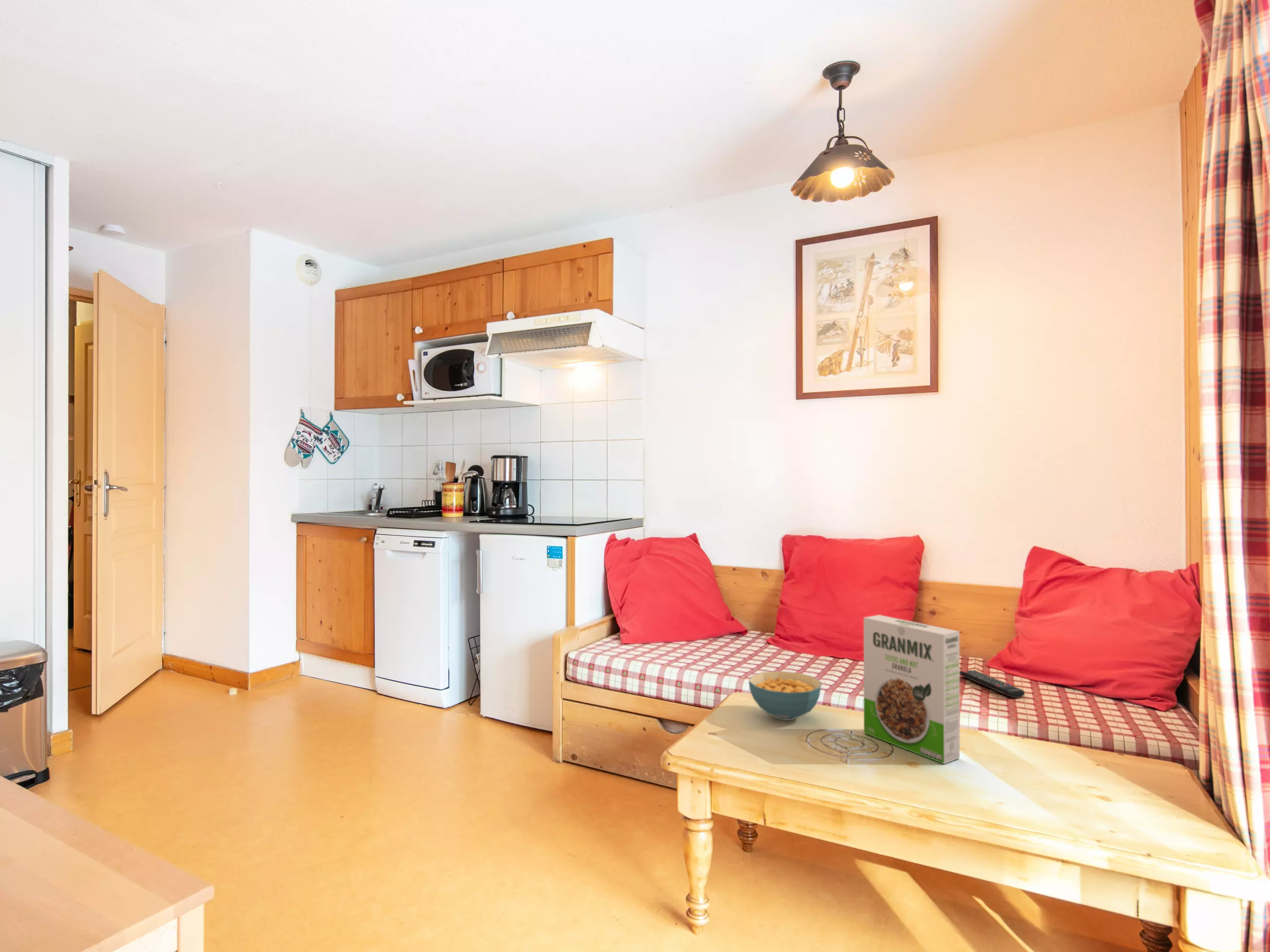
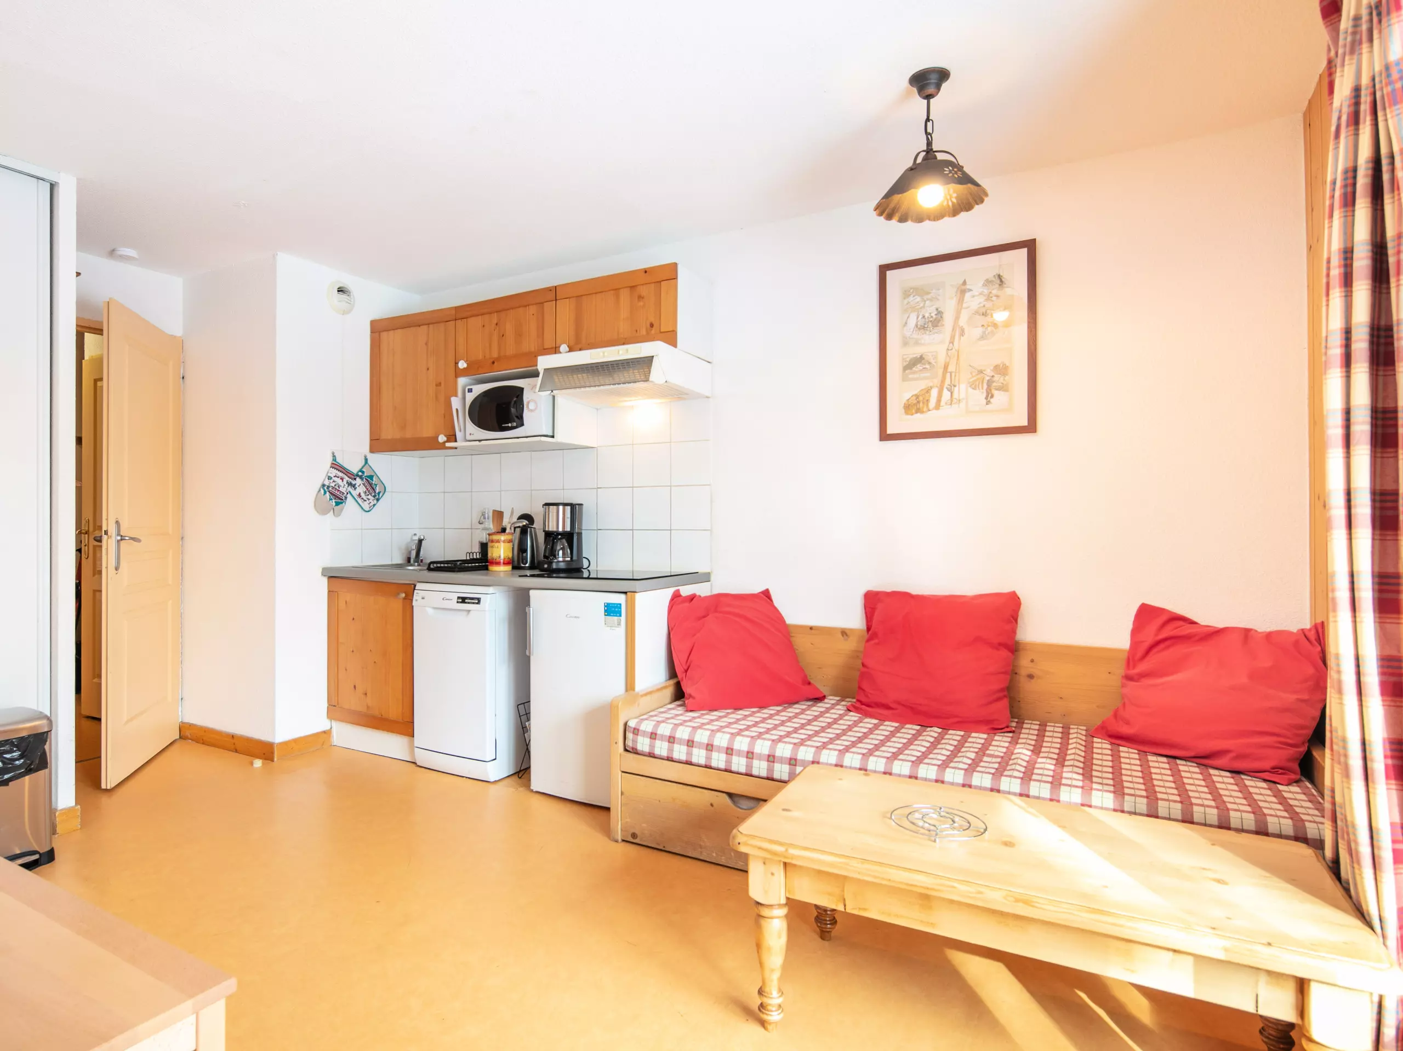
- cereal bowl (785, 699)
- remote control (990, 683)
- cereal box (909, 684)
